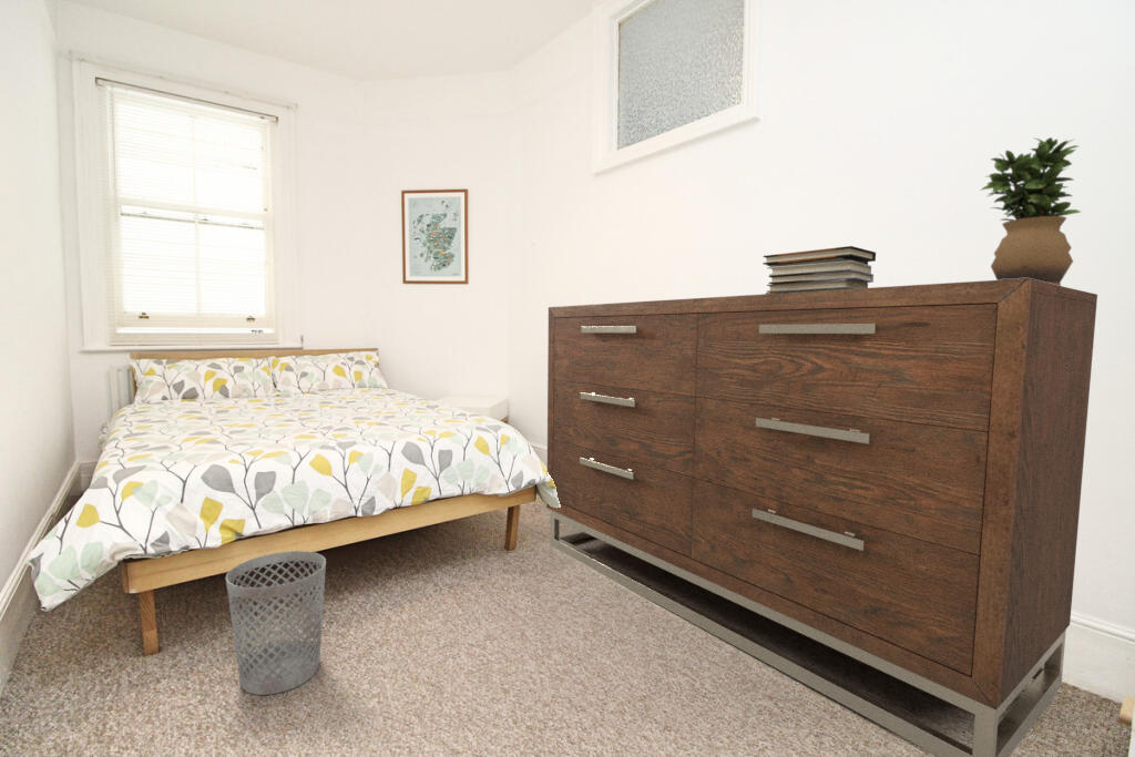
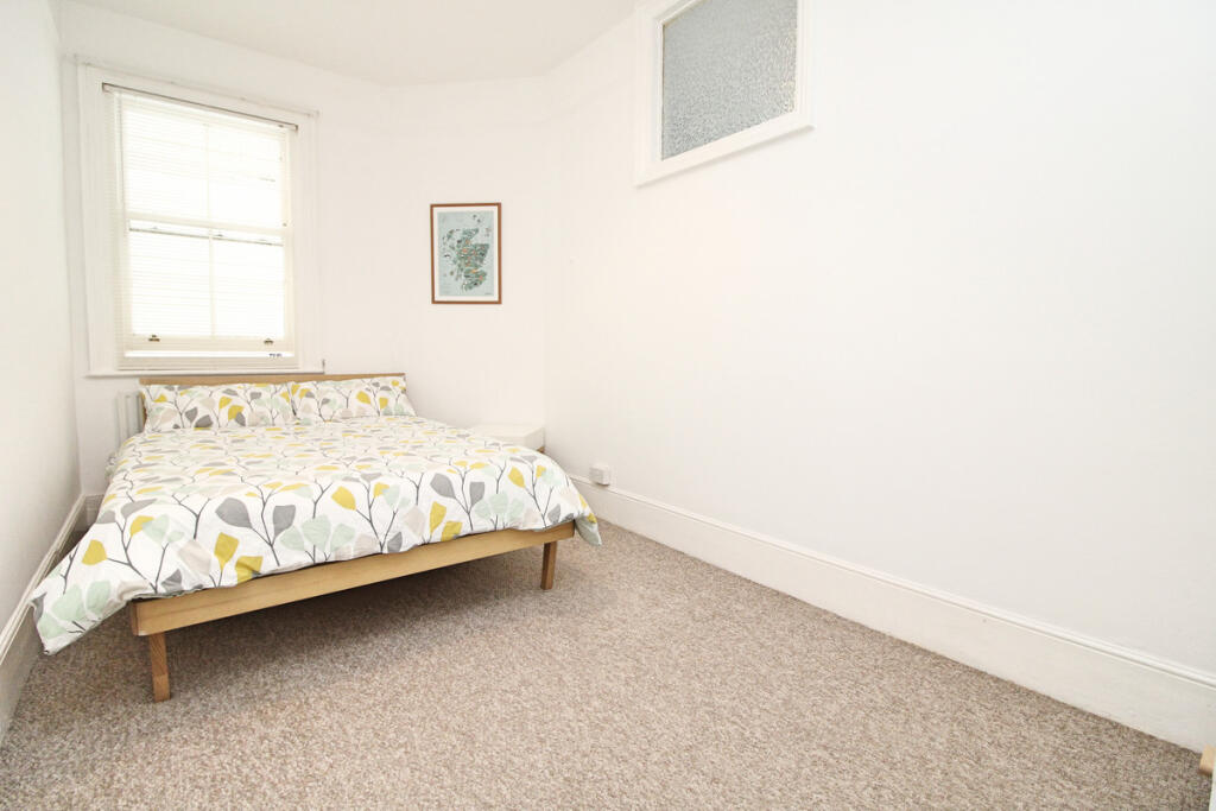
- dresser (745, 453)
- book stack (818, 276)
- potted plant (1023, 214)
- wastebasket (278, 621)
